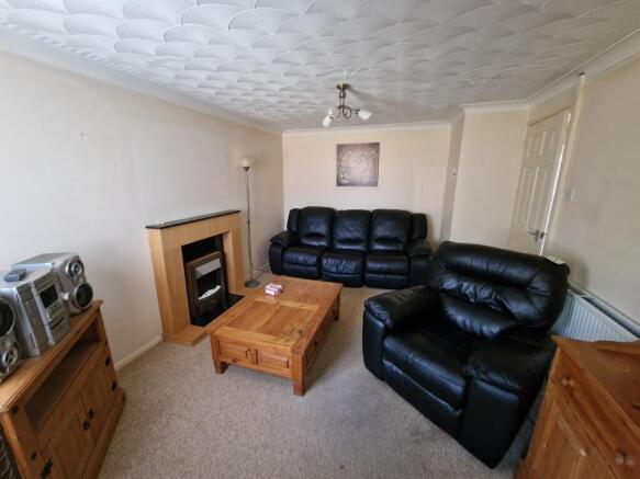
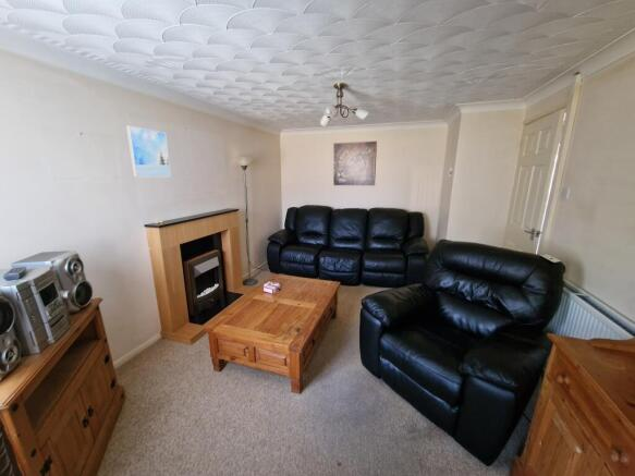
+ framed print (150, 154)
